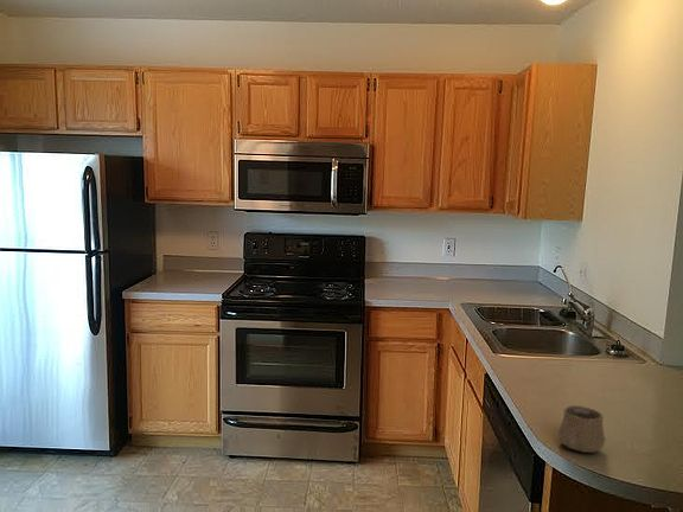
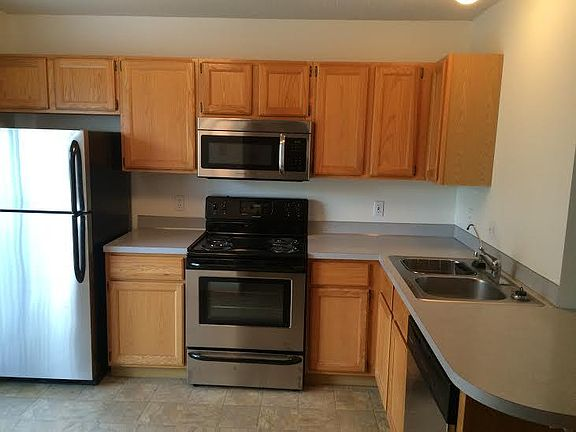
- cup (581, 429)
